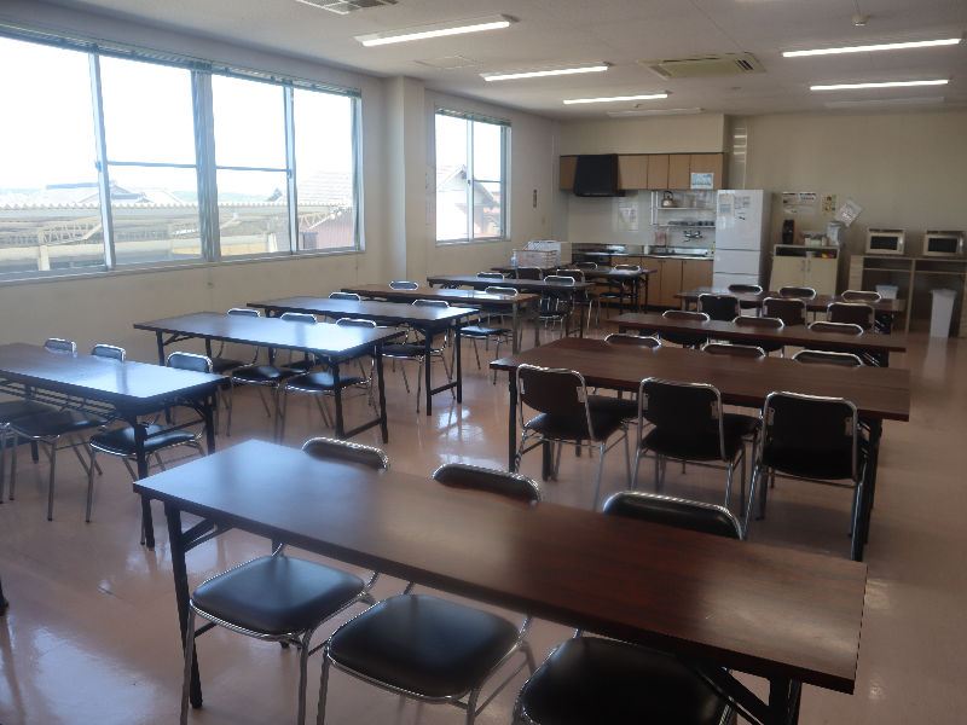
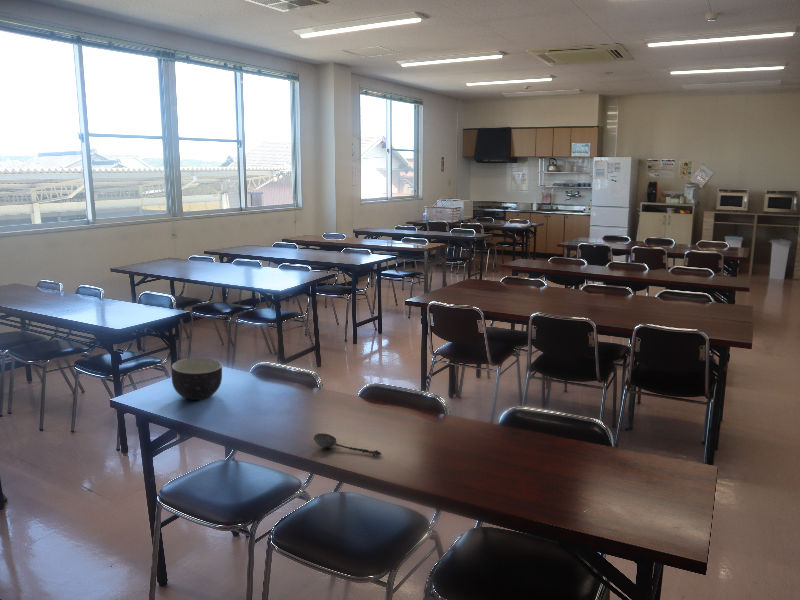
+ bowl (197, 379)
+ spoon (345, 446)
